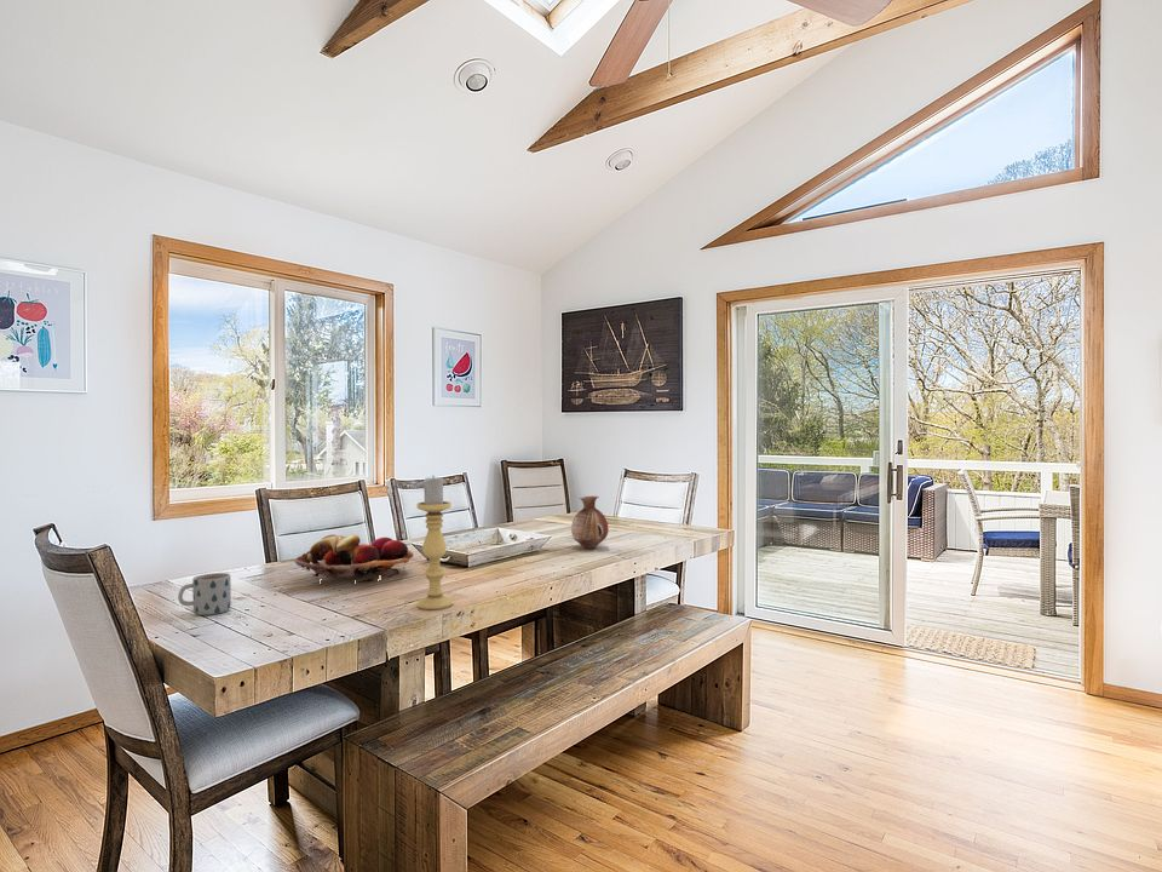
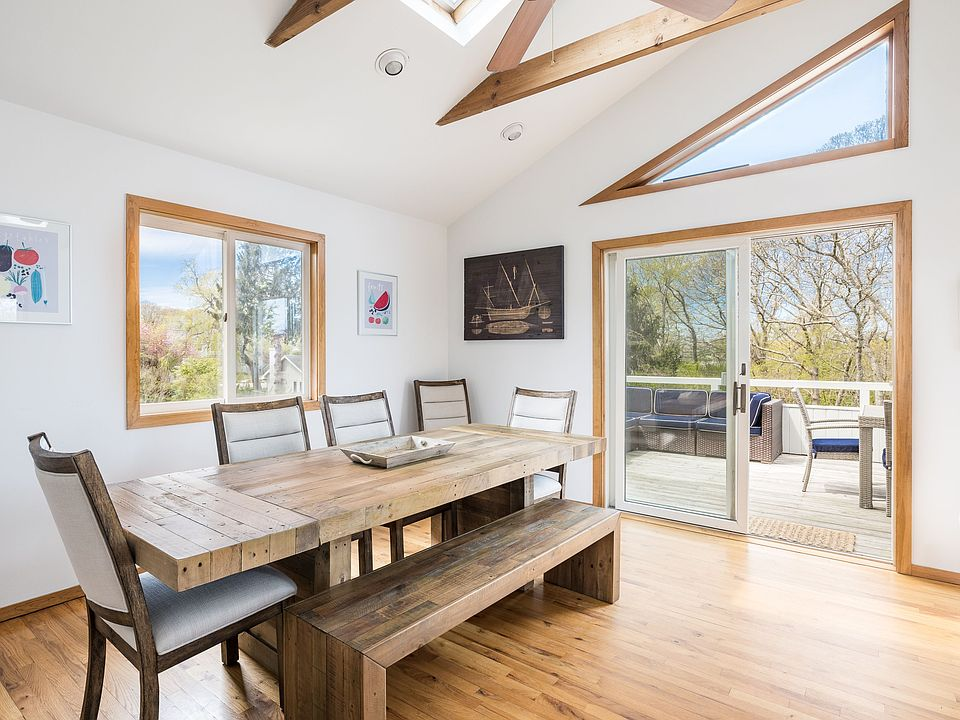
- fruit basket (355, 555)
- vase (589, 522)
- candle holder (433, 539)
- mug (205, 595)
